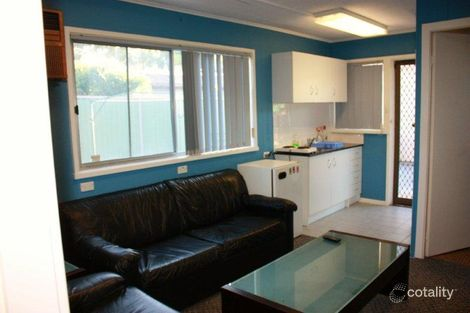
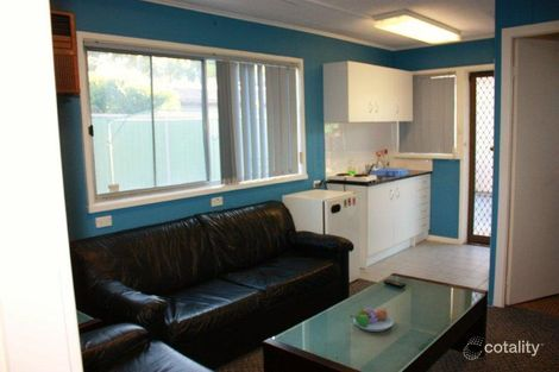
+ fruit bowl (371, 316)
